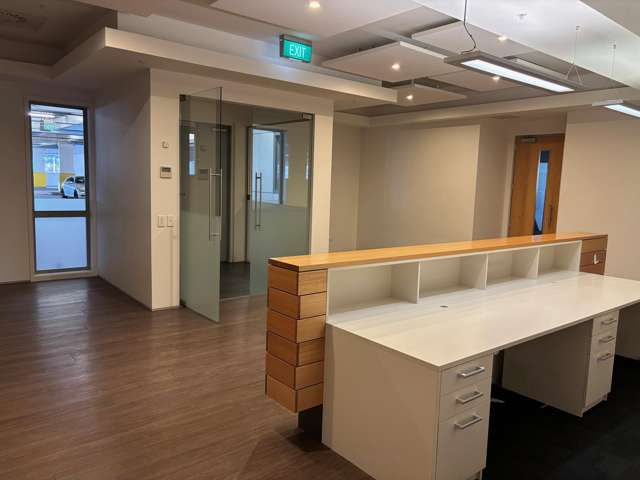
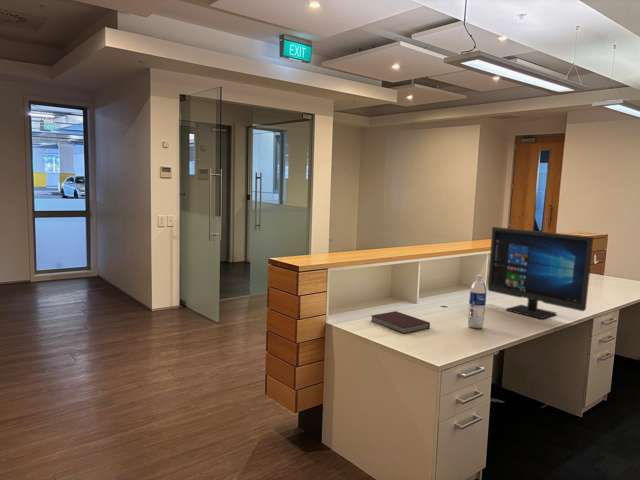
+ notebook (399, 321)
+ computer monitor (535, 272)
+ water bottle (477, 301)
